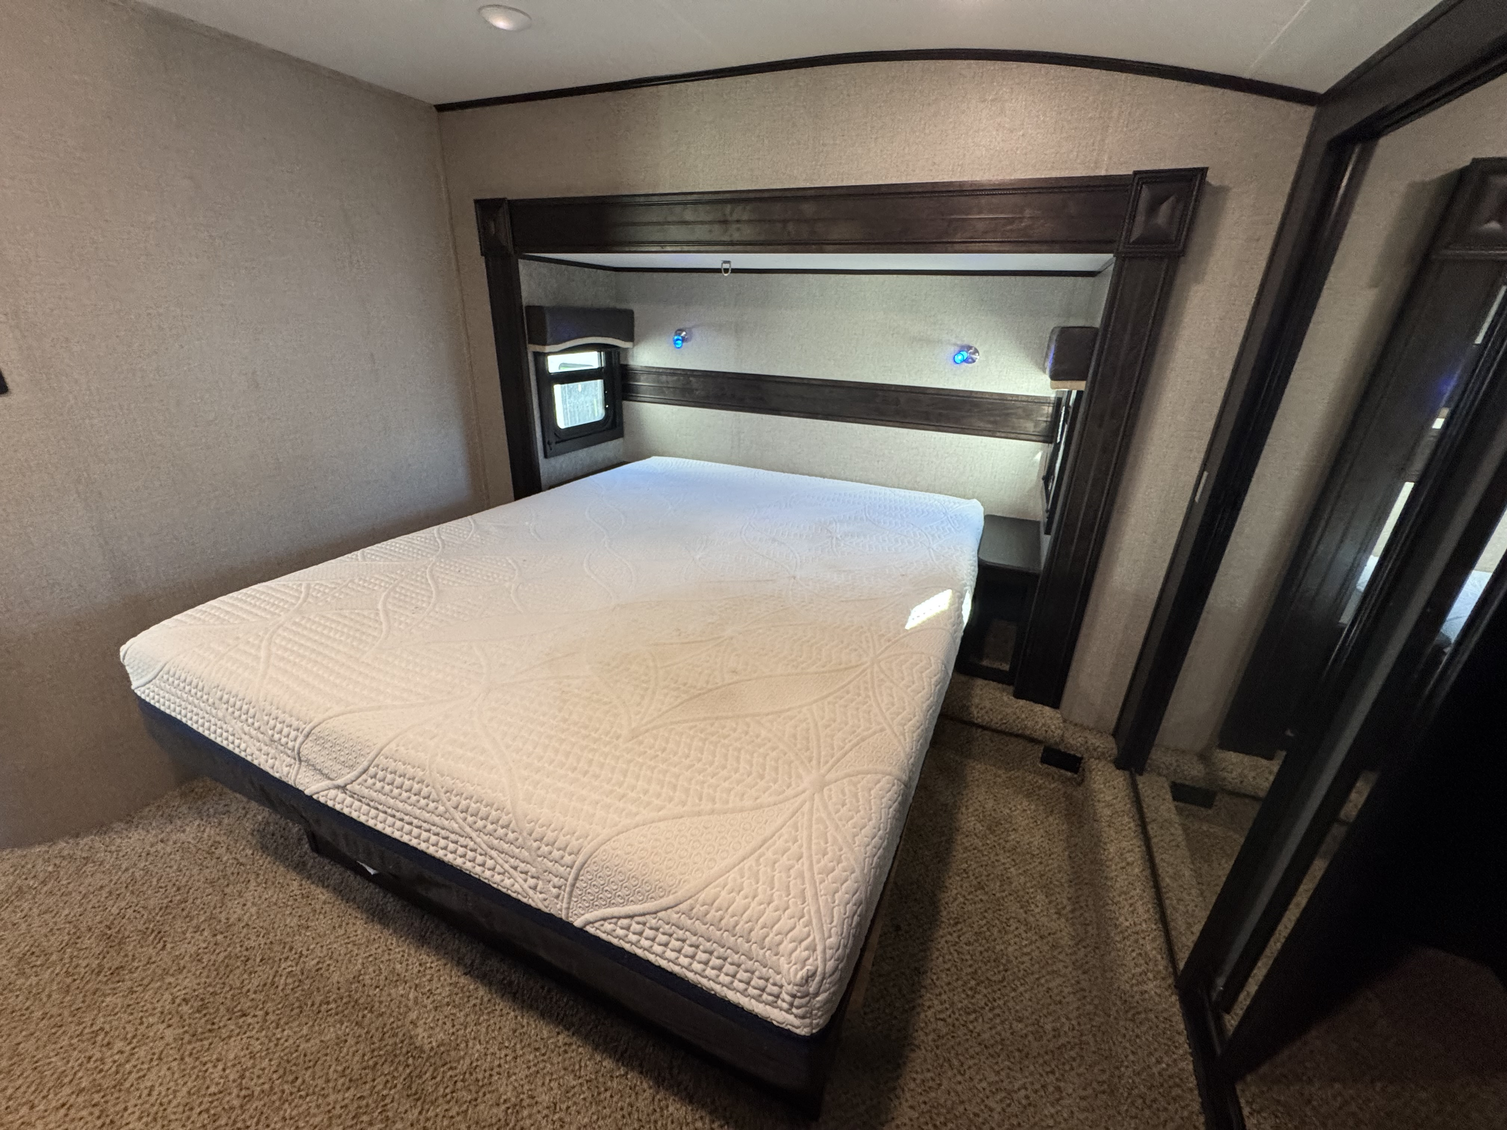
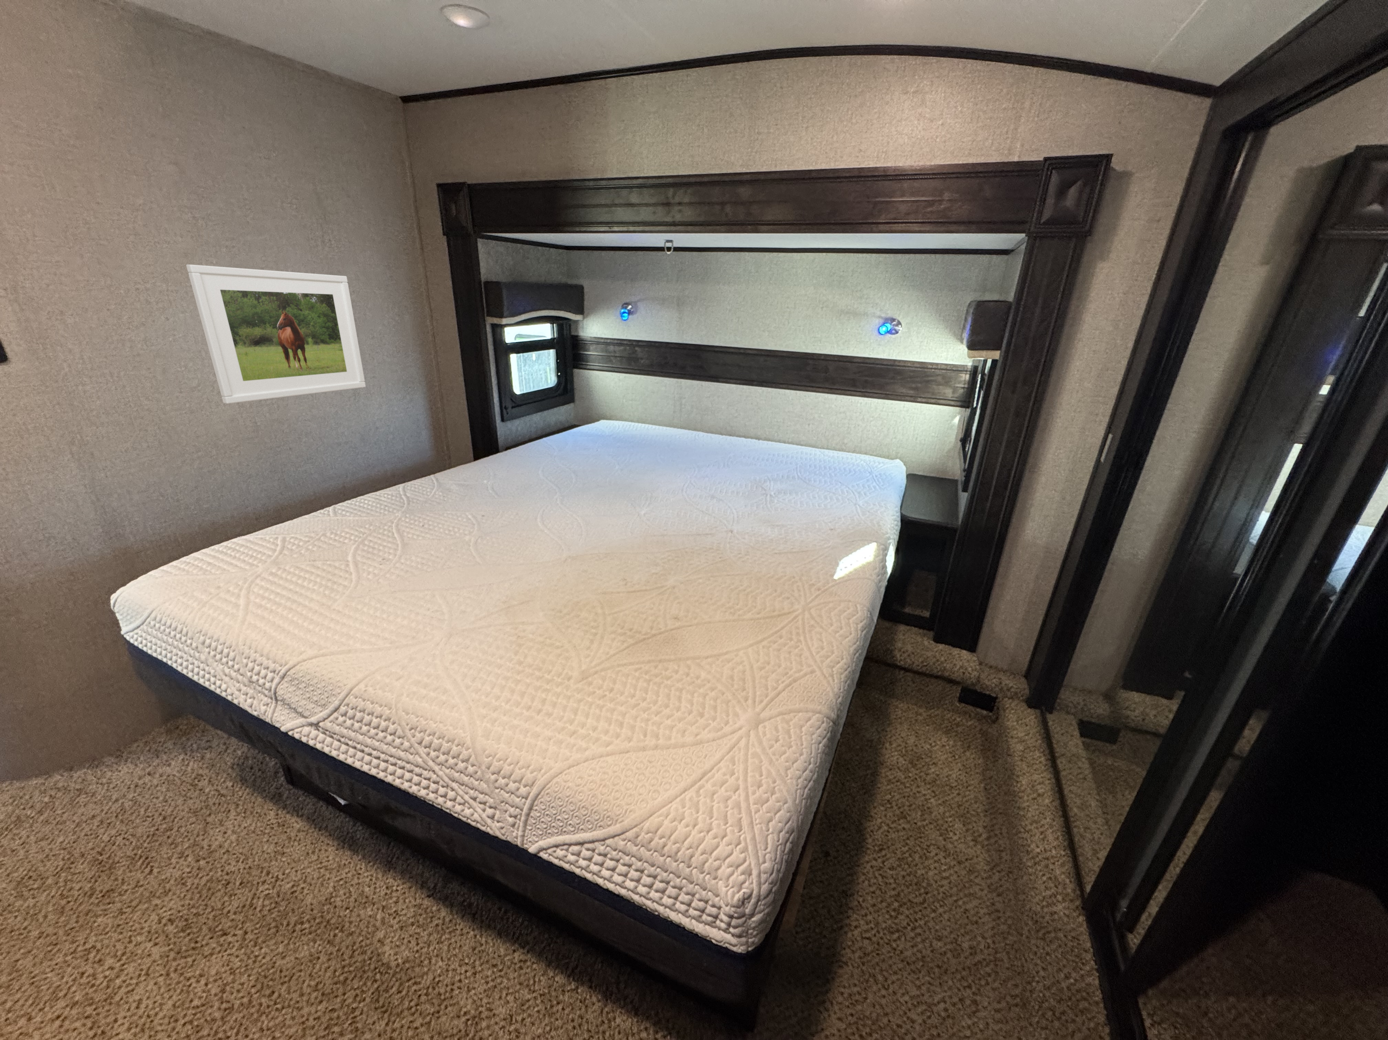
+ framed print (290, 335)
